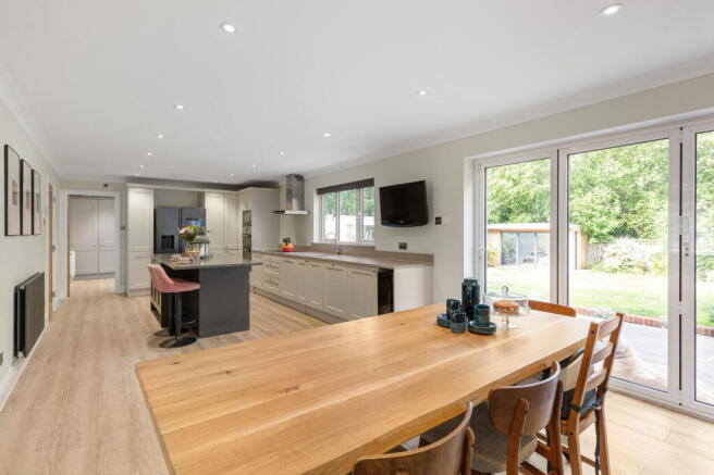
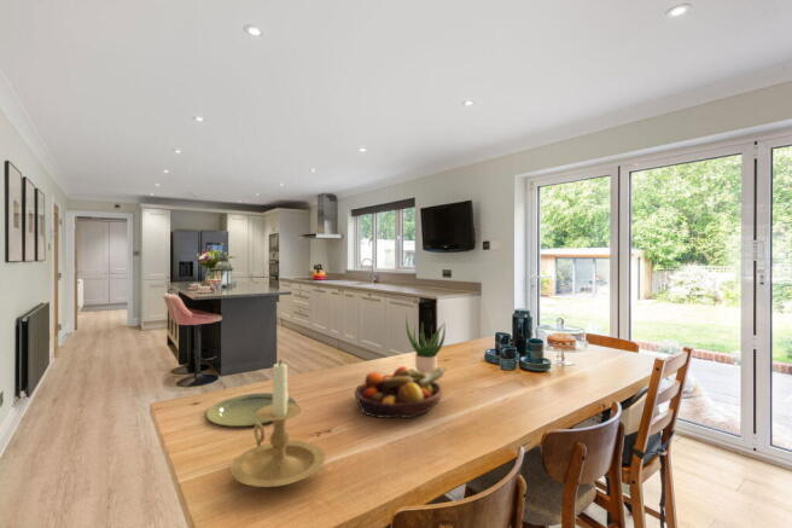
+ candle holder (279, 416)
+ plate (252, 408)
+ potted plant (425, 343)
+ fruit bowl (398, 384)
